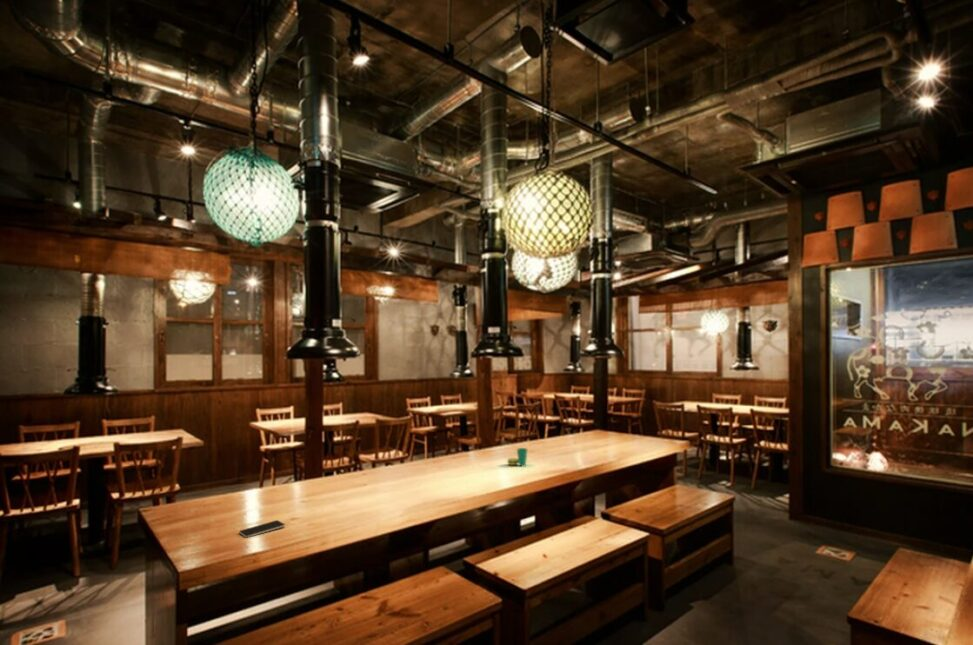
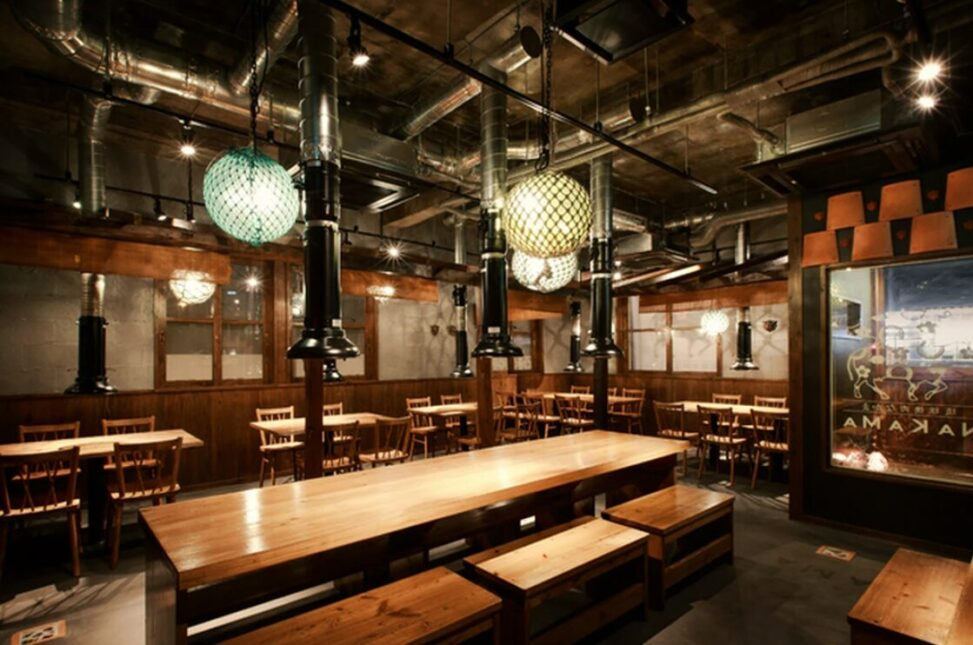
- cup (518, 456)
- smartphone (262, 528)
